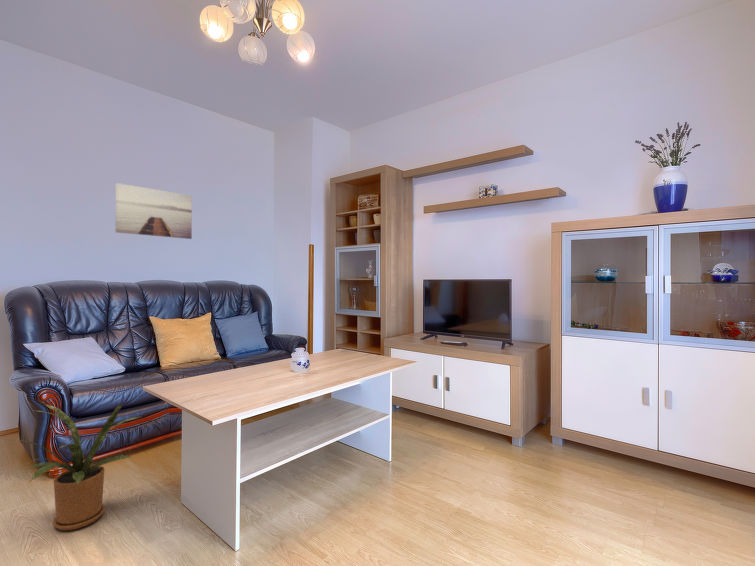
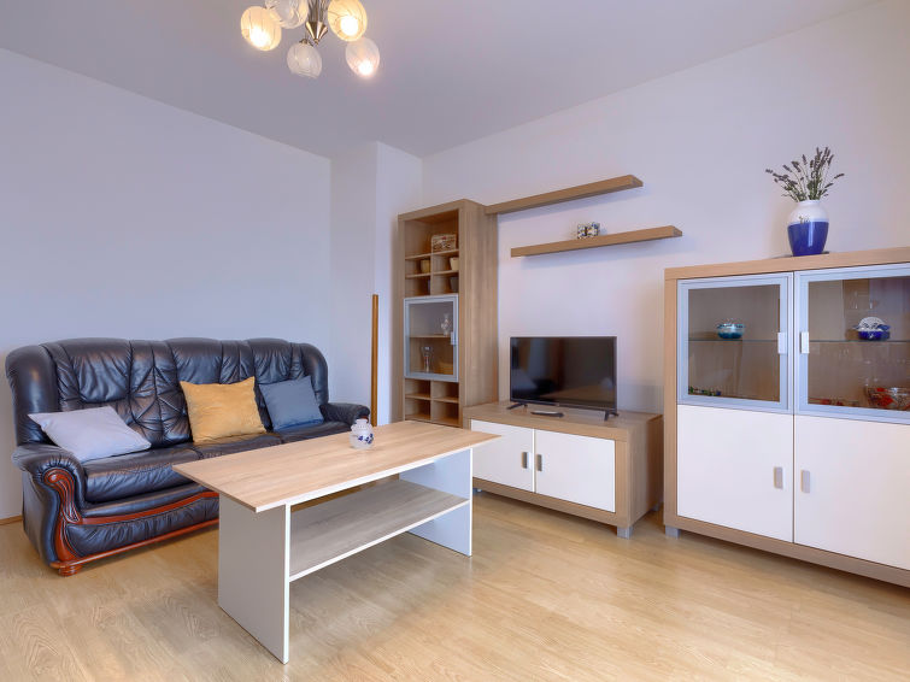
- house plant (75, 465)
- wall art (156, 212)
